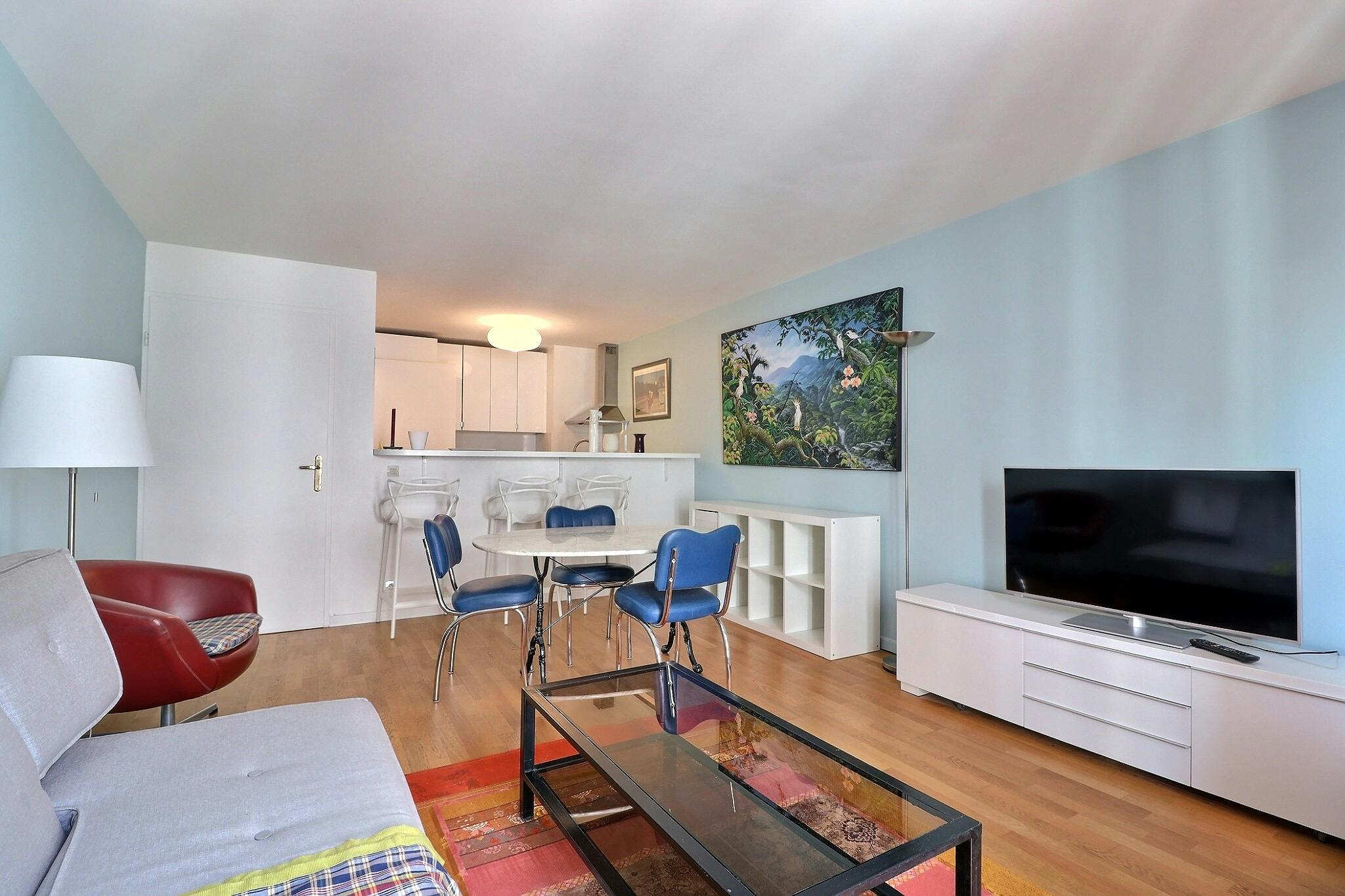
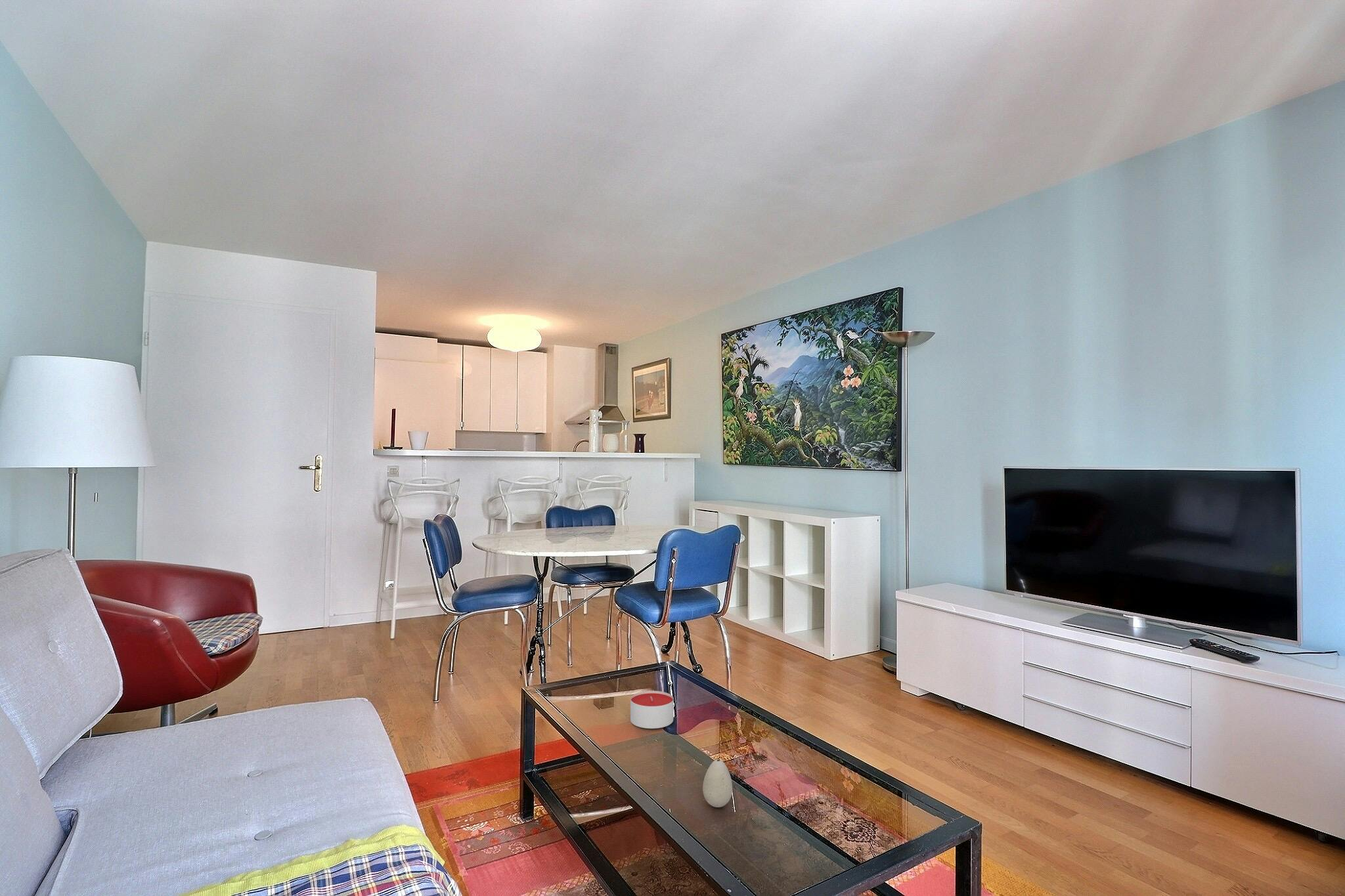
+ decorative egg (717, 782)
+ candle (651, 708)
